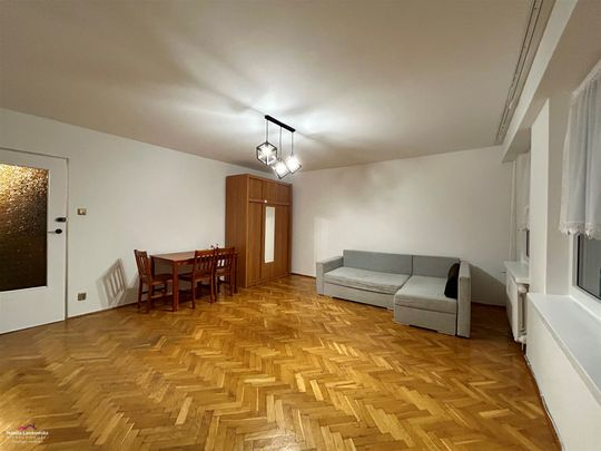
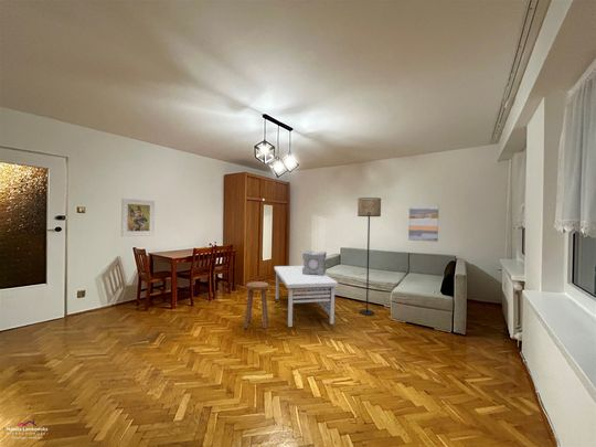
+ coffee table (300, 291)
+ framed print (138, 217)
+ decorative cube (315, 262)
+ floor lamp (368, 255)
+ wall art (423, 223)
+ stool (252, 302)
